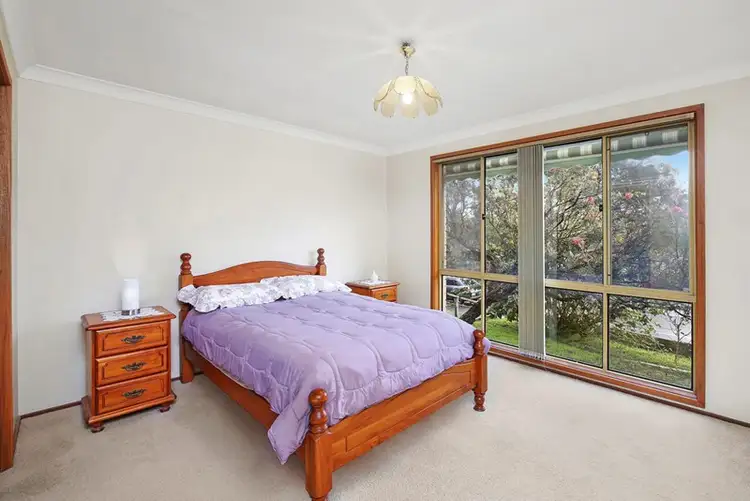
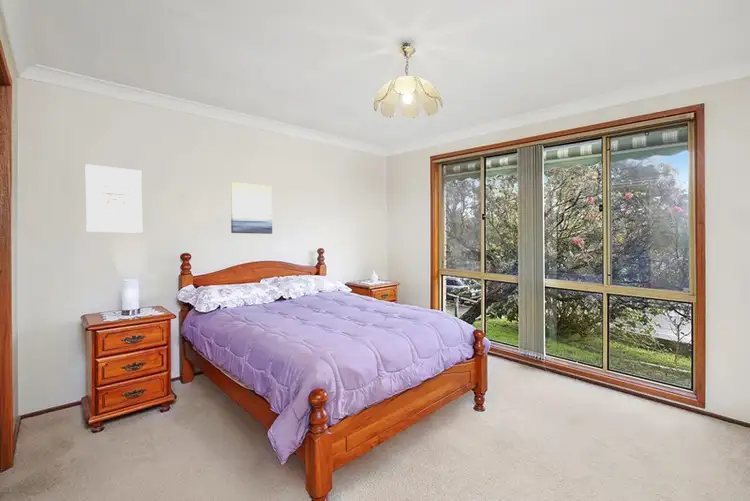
+ wall art (252, 209)
+ wall art (115, 199)
